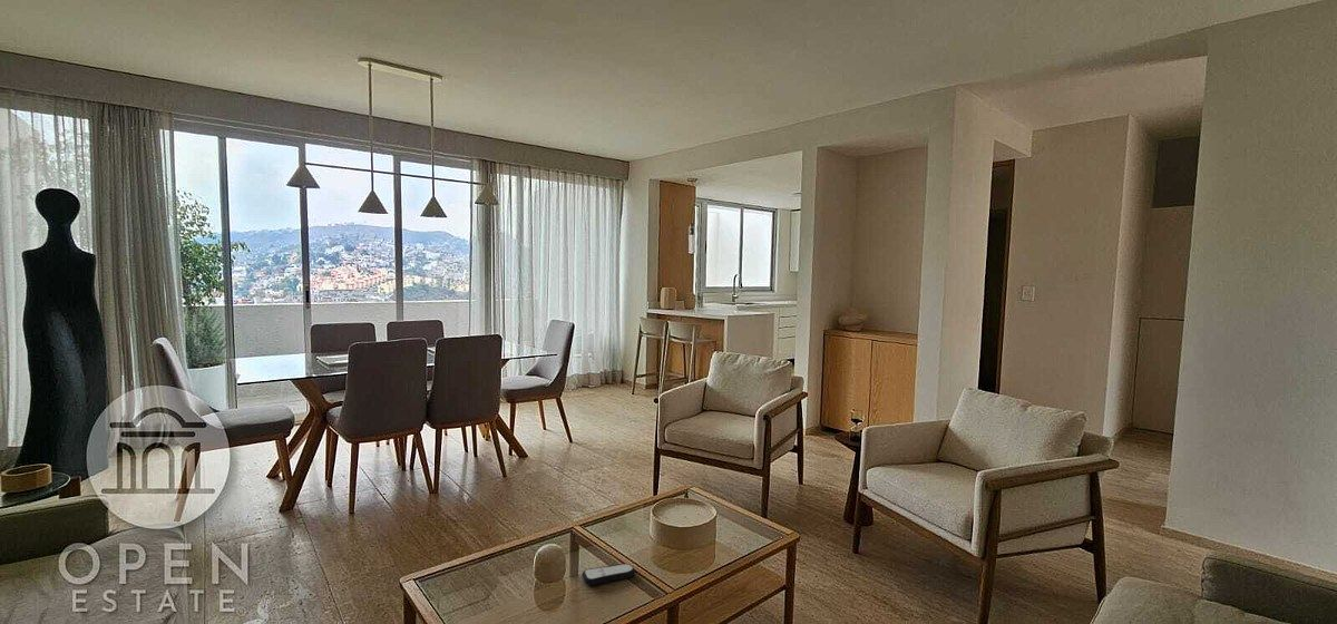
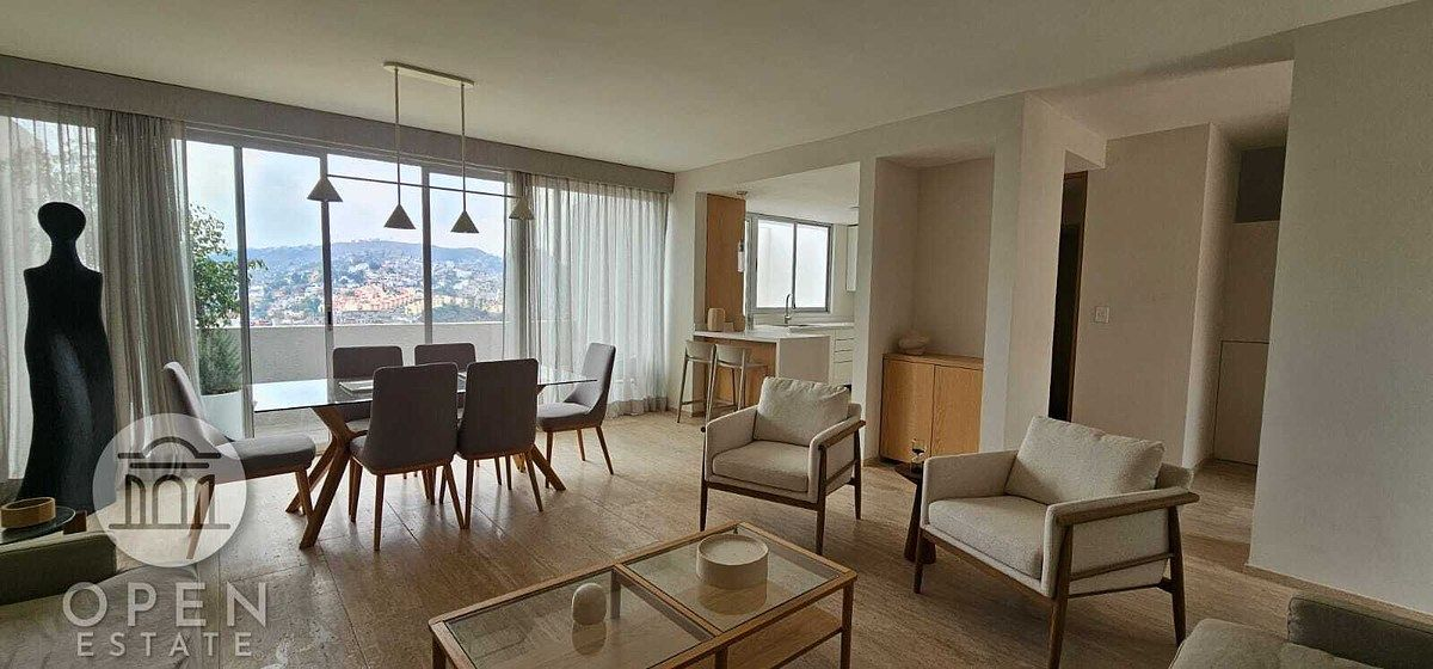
- remote control (608, 573)
